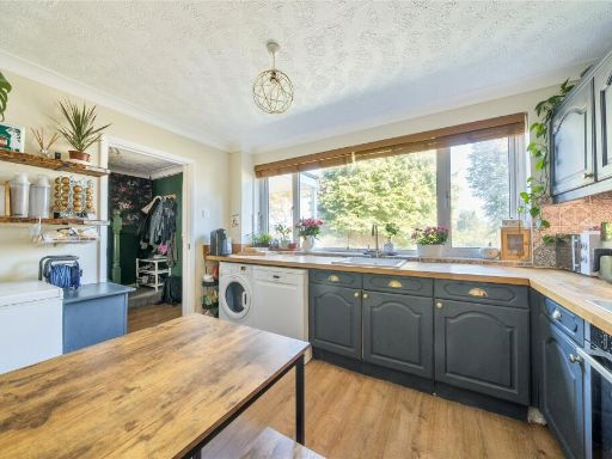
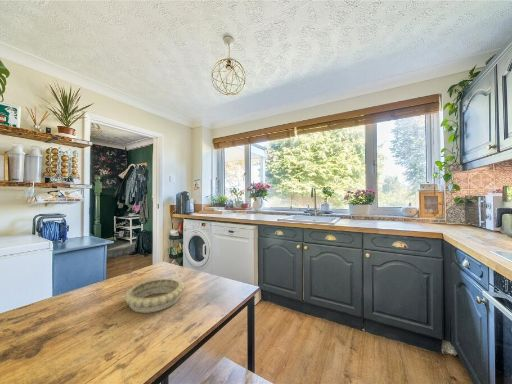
+ decorative bowl (155, 293)
